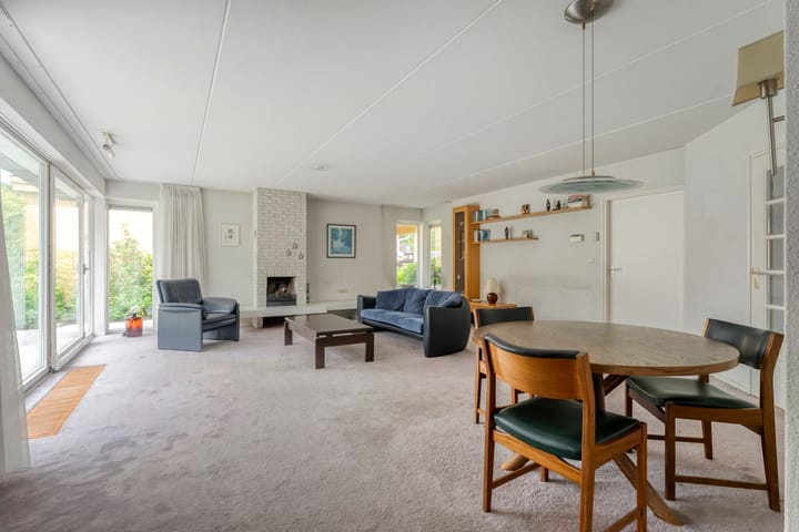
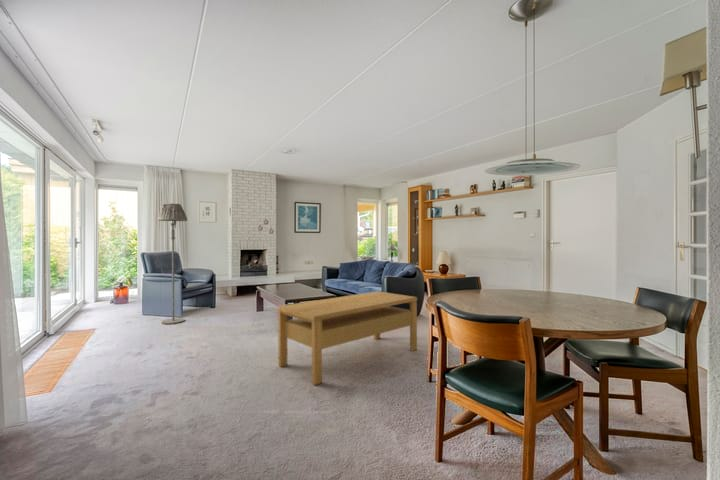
+ coffee table (352, 329)
+ floor lamp (173, 262)
